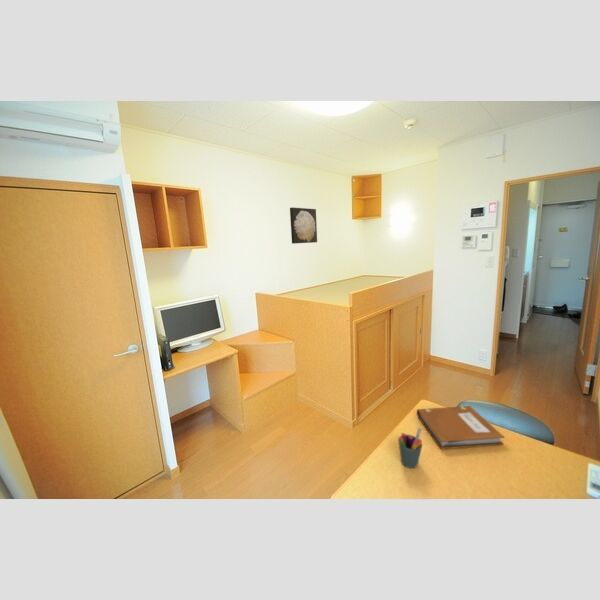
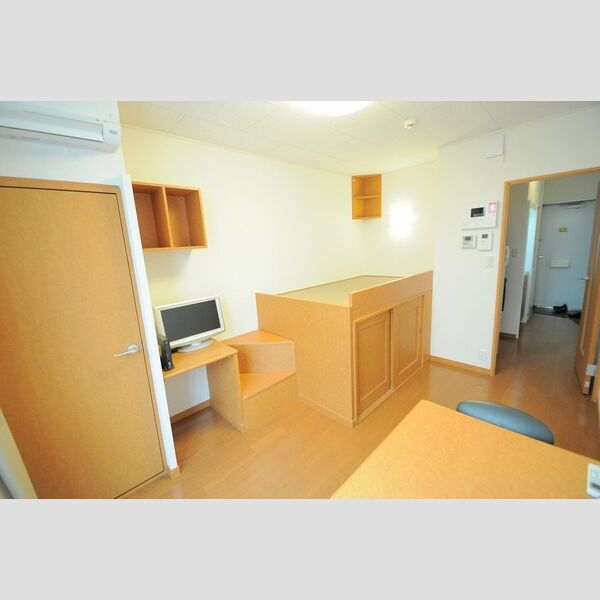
- wall art (304, 225)
- notebook (457, 424)
- pen holder (410, 447)
